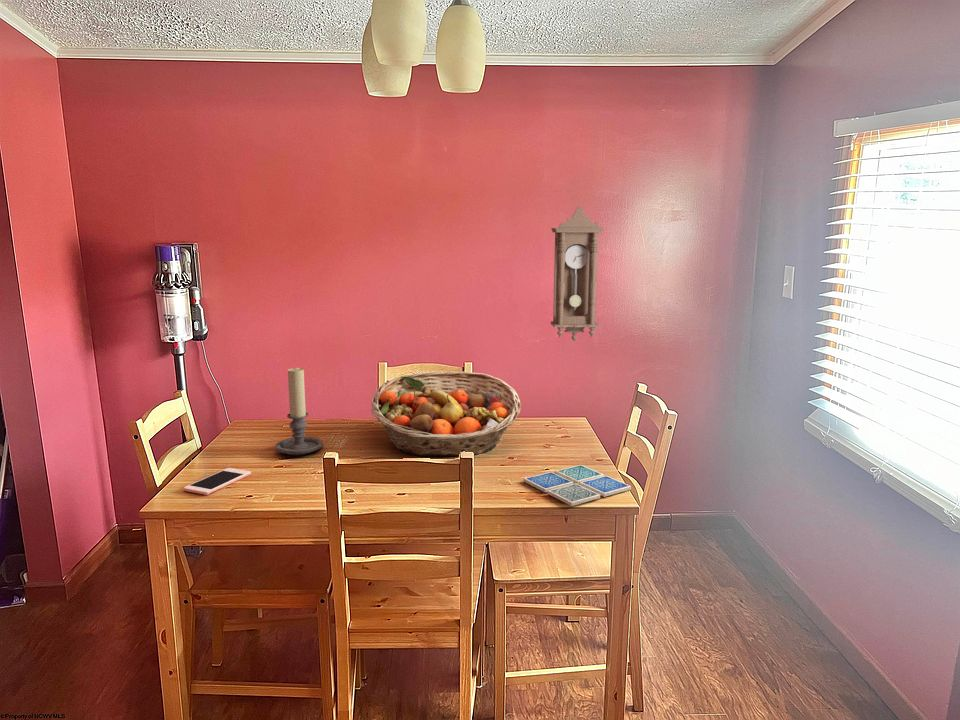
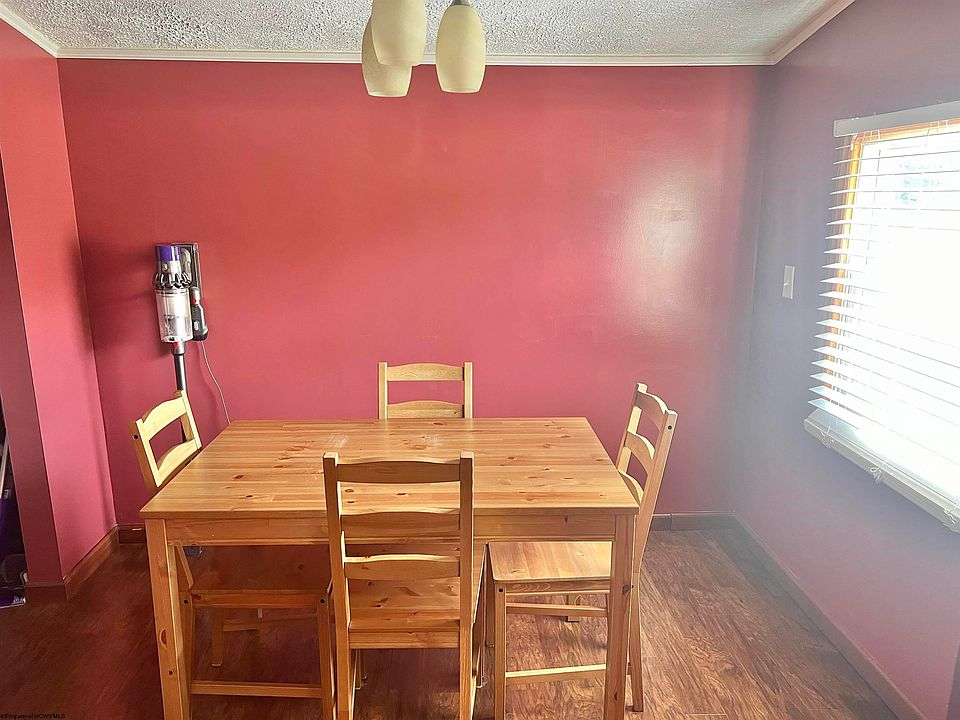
- candle holder (298, 408)
- fruit basket (446, 412)
- cell phone (218, 480)
- pendulum clock (575, 275)
- drink coaster (576, 483)
